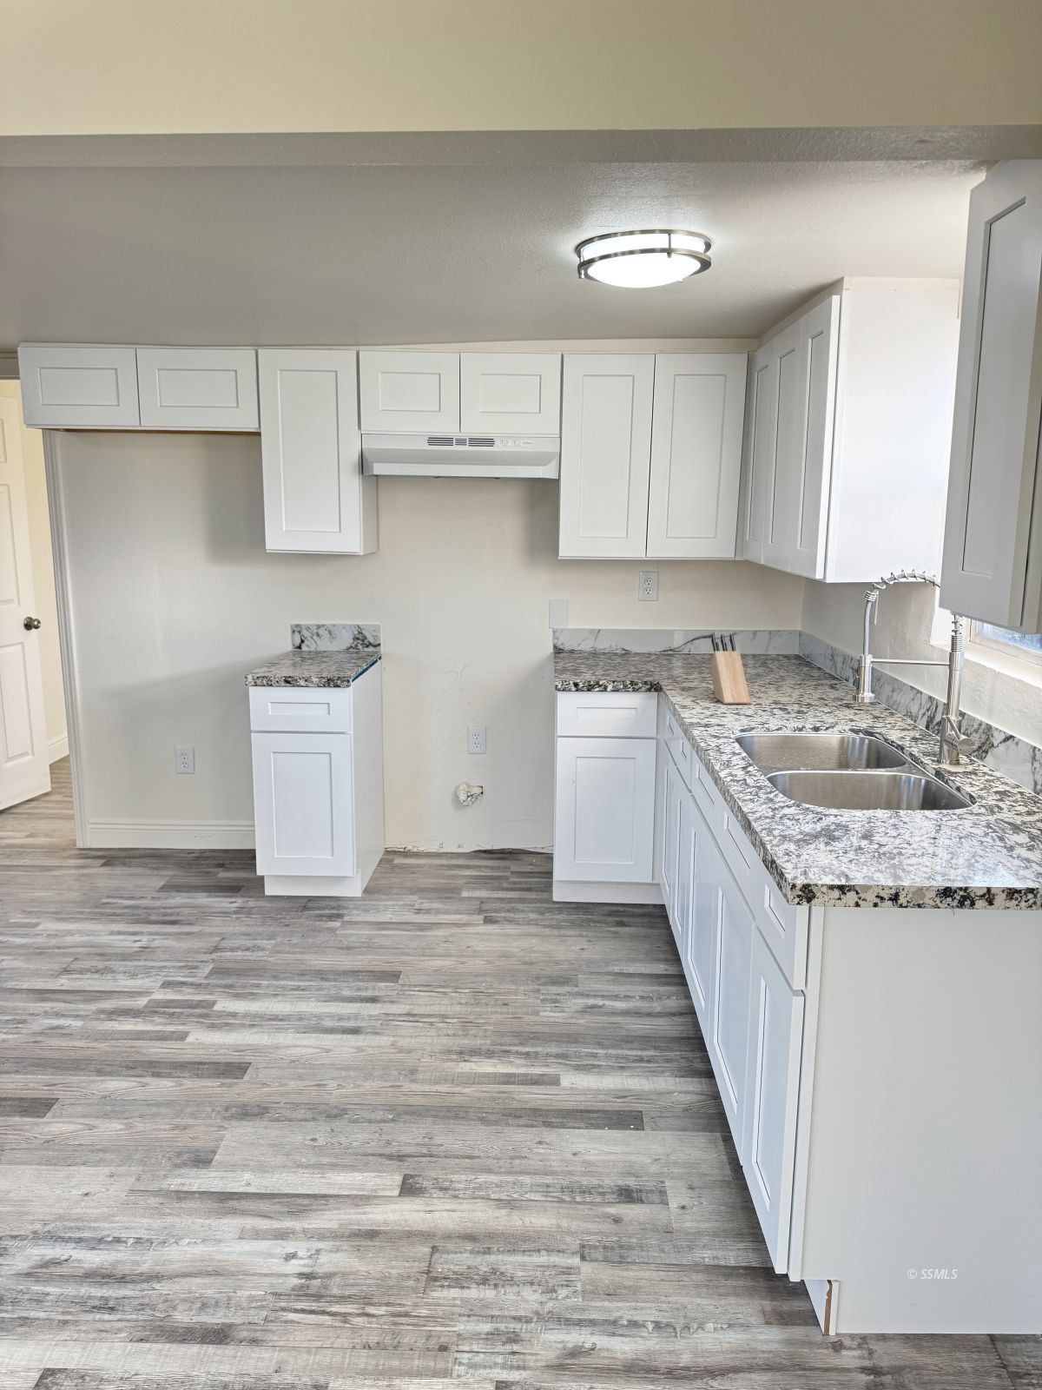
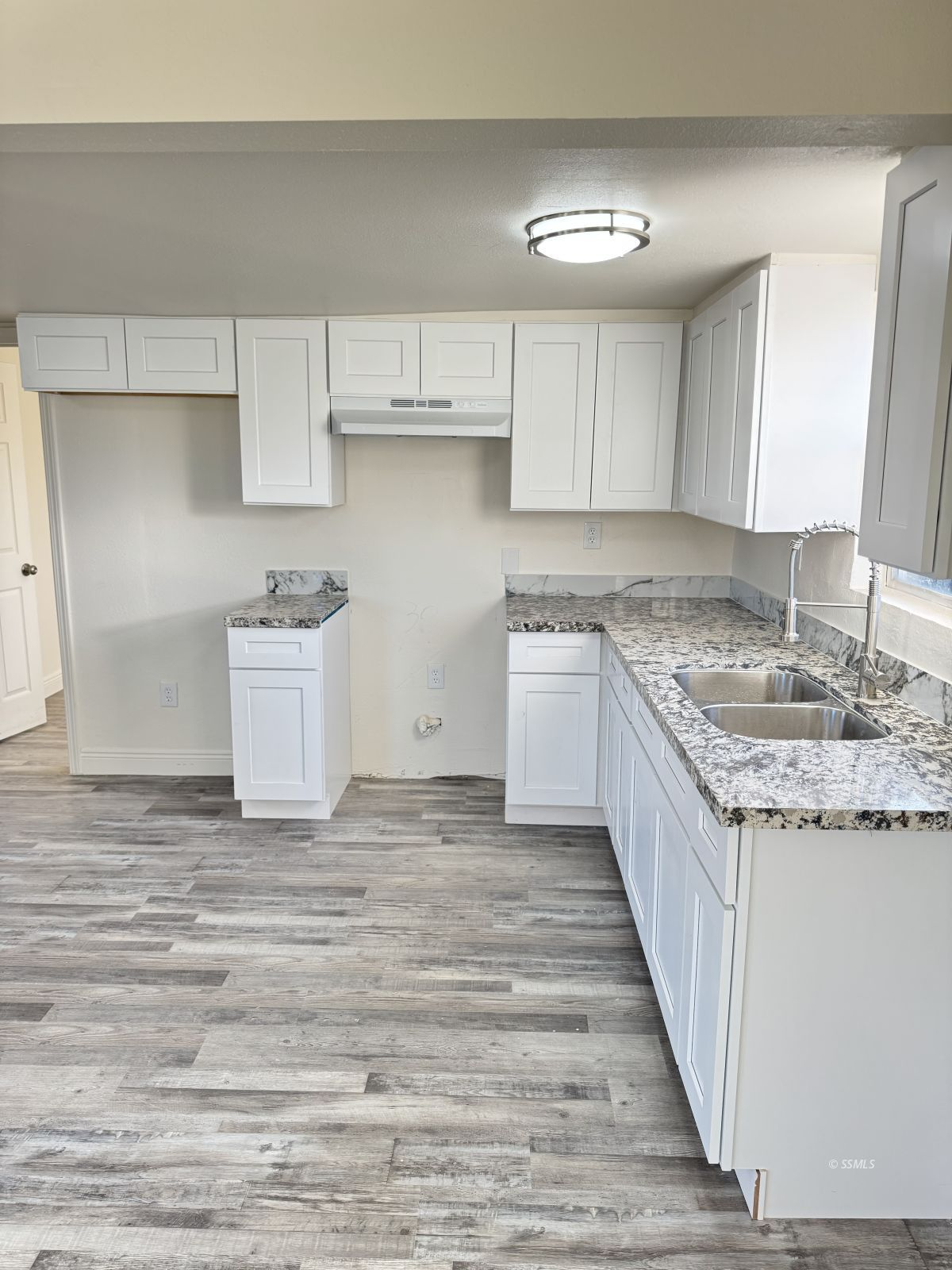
- knife block (729, 668)
